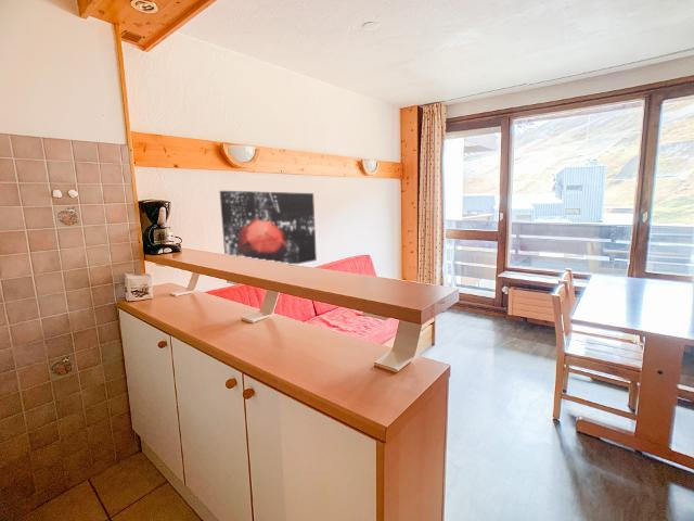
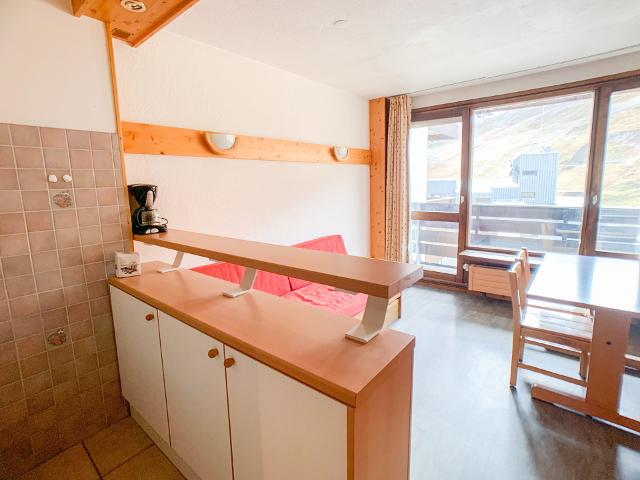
- wall art (274, 230)
